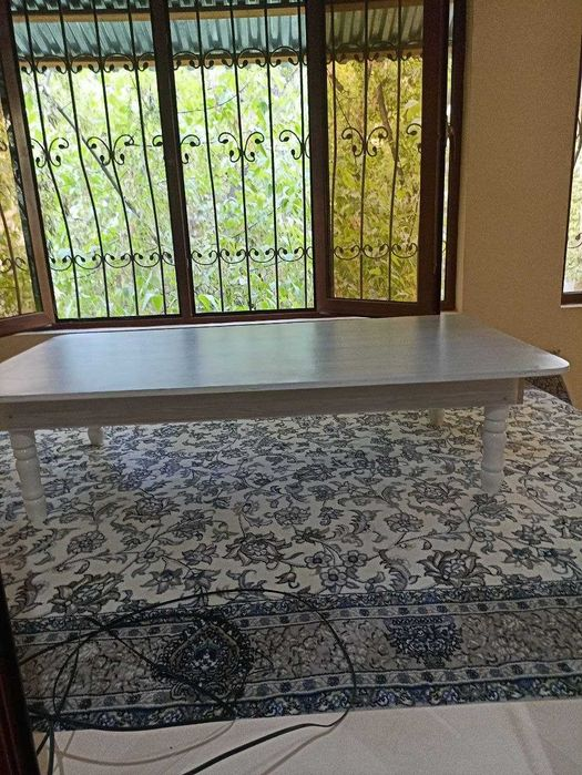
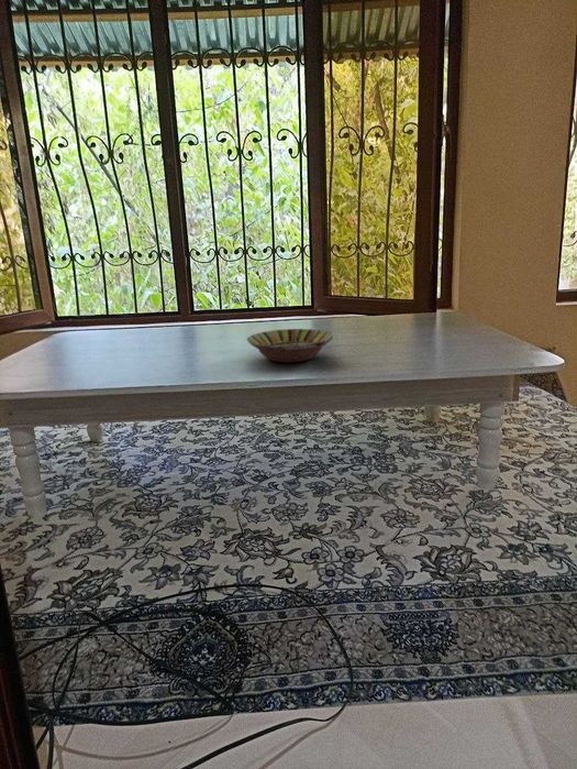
+ serving bowl (290, 347)
